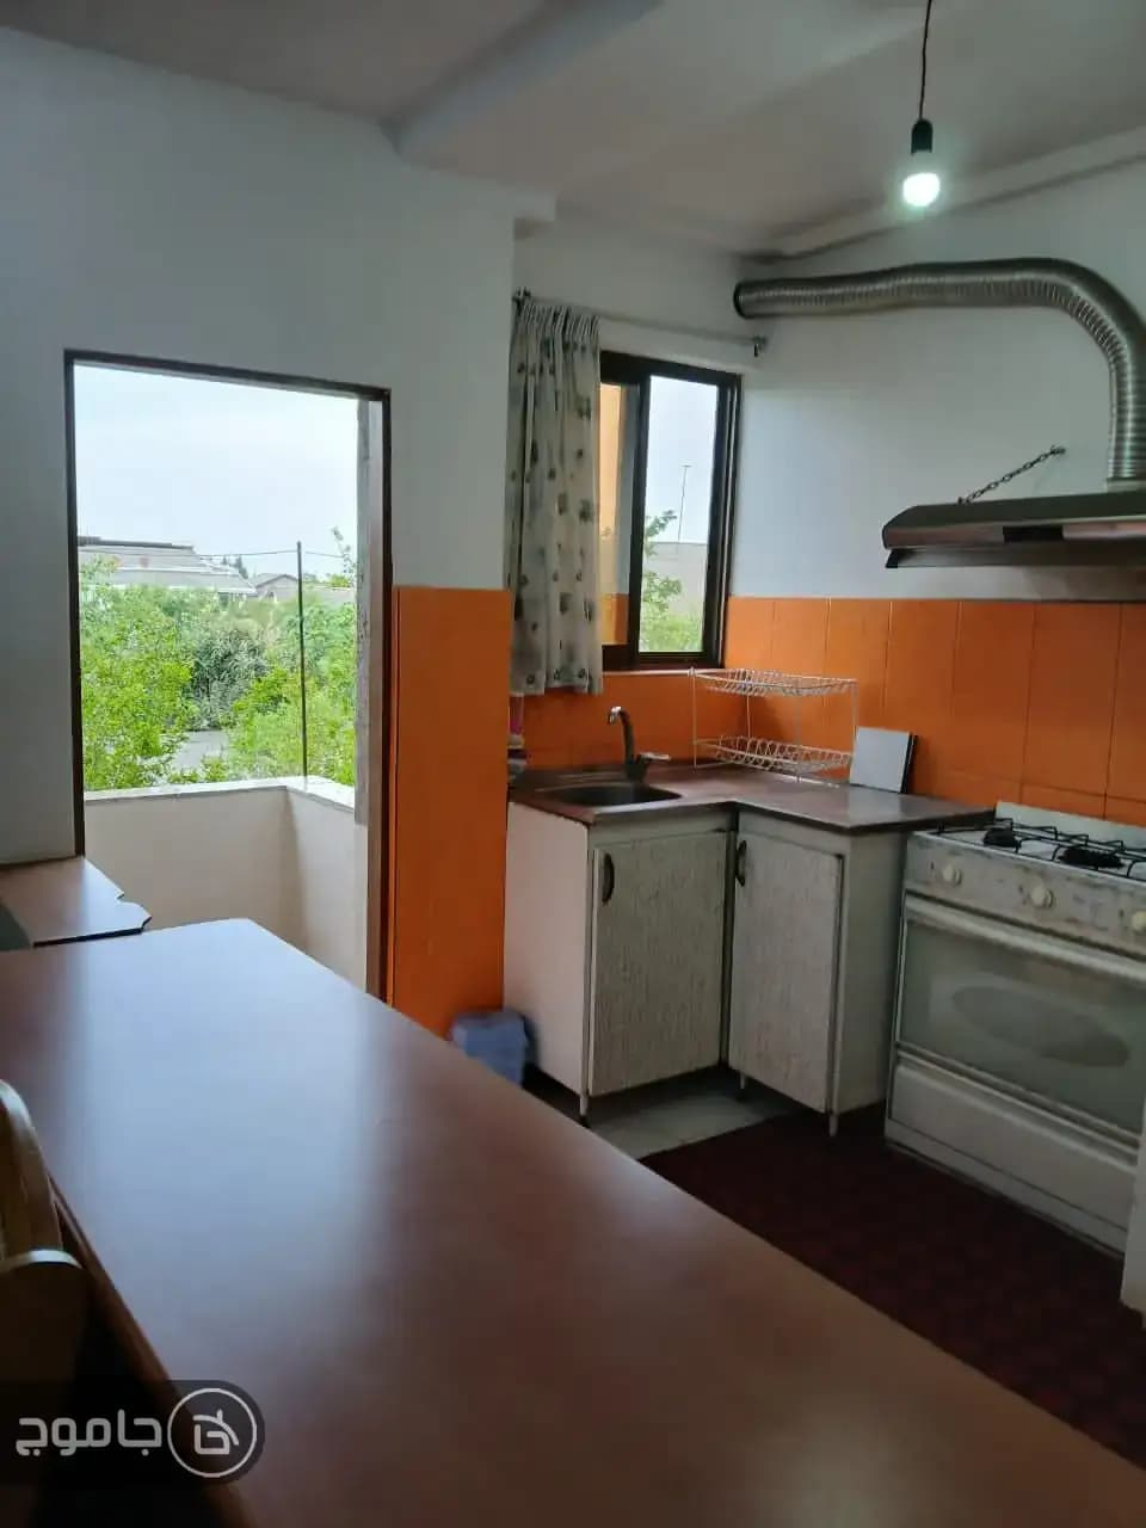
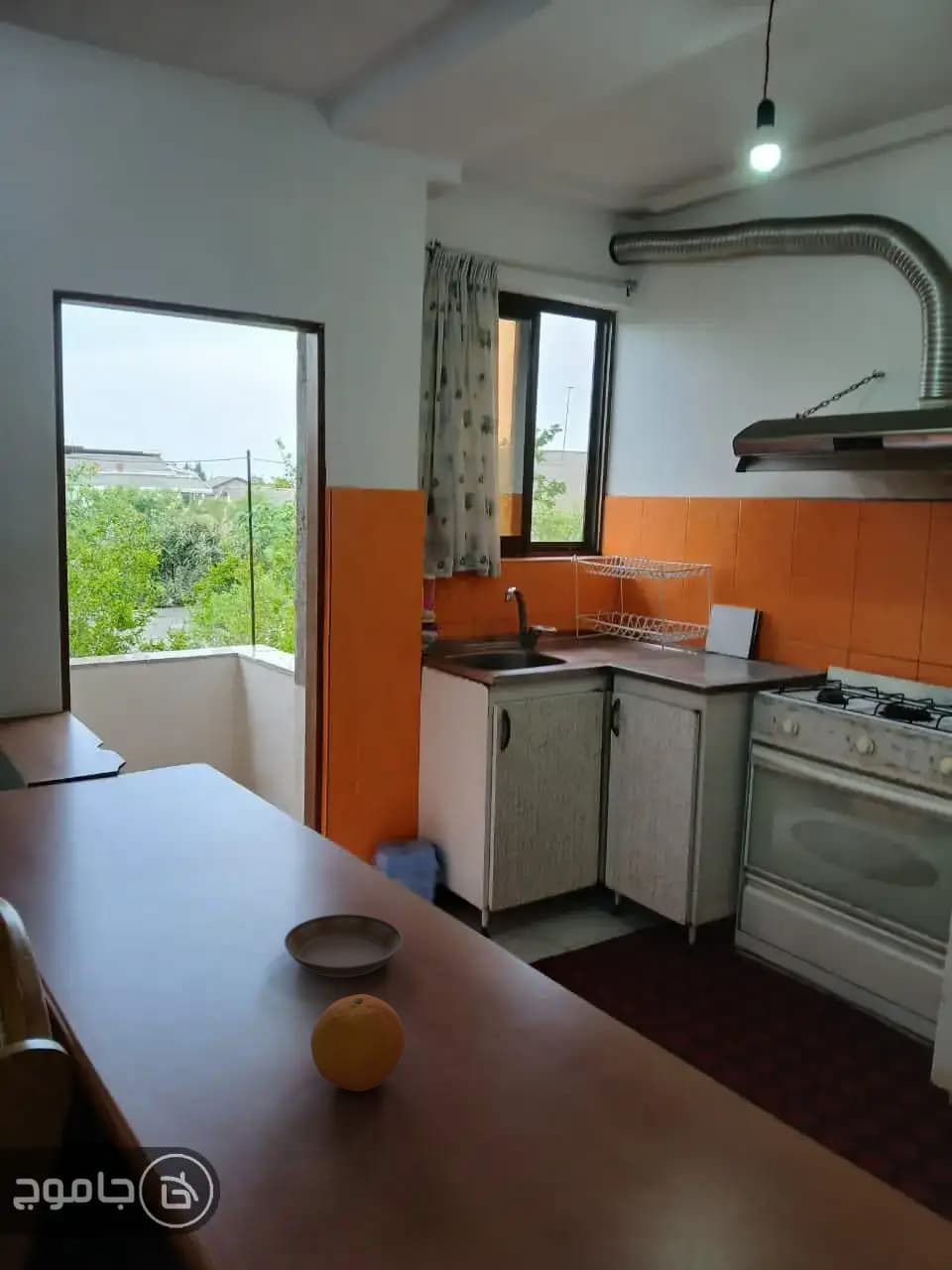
+ fruit (358, 1040)
+ saucer (343, 948)
